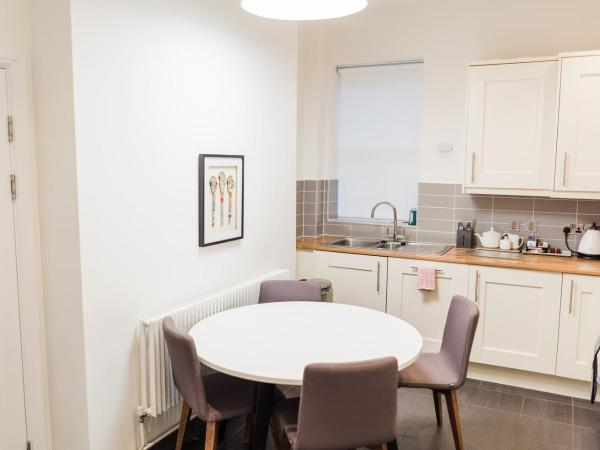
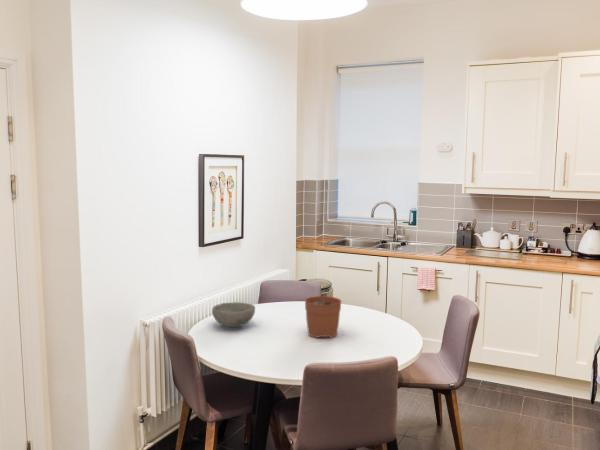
+ bowl (233, 315)
+ plant pot (322, 308)
